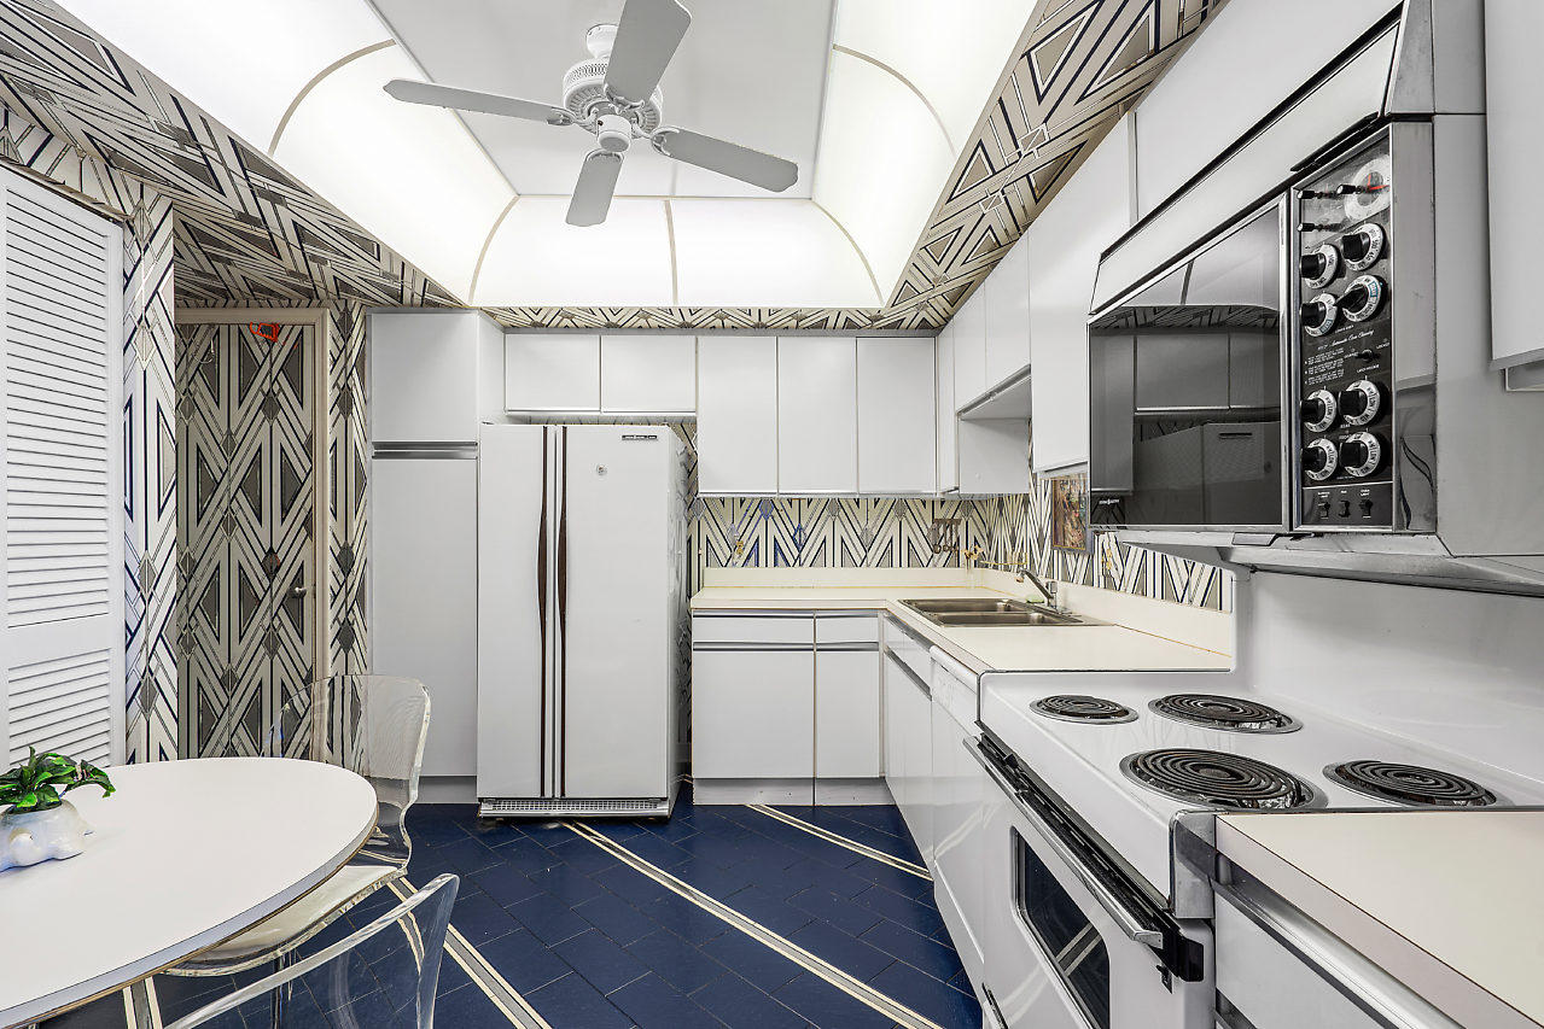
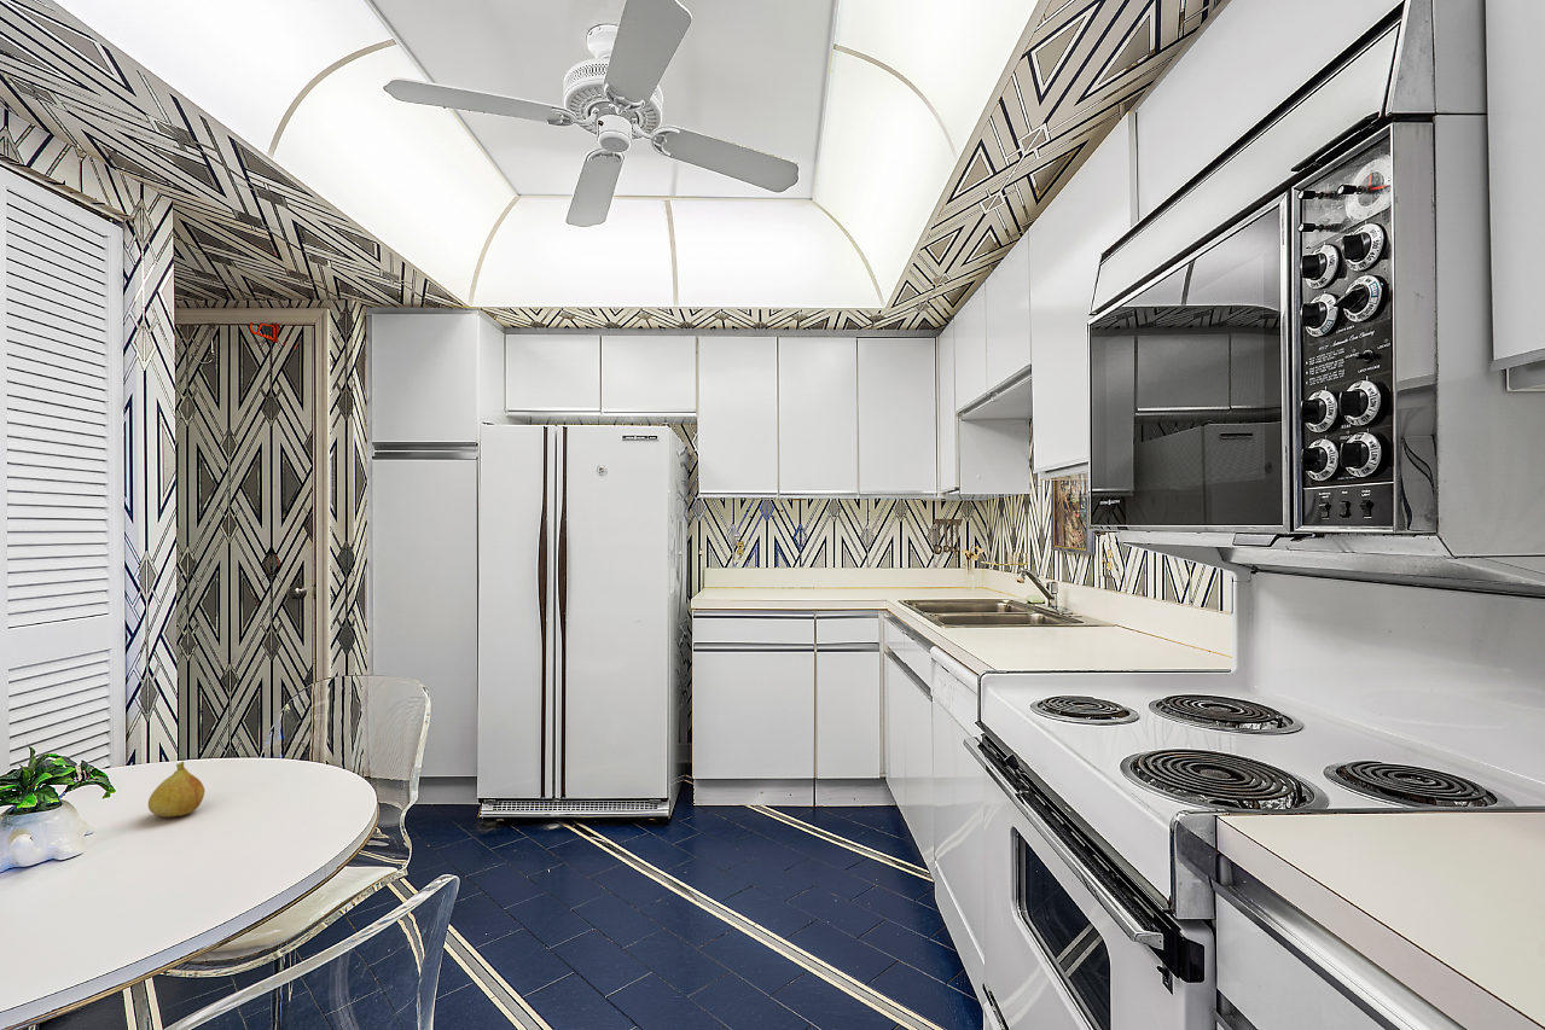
+ fruit (176, 787)
